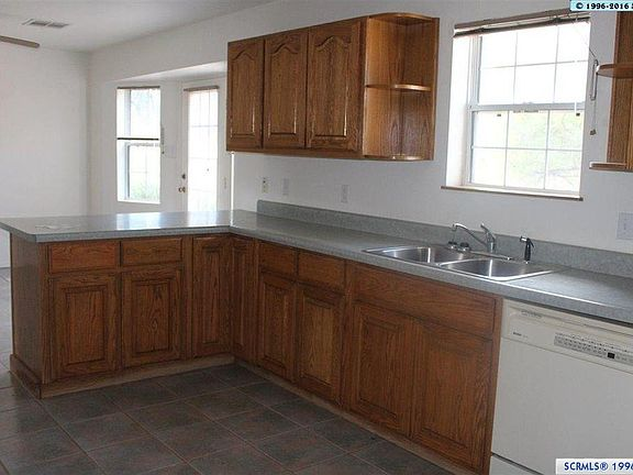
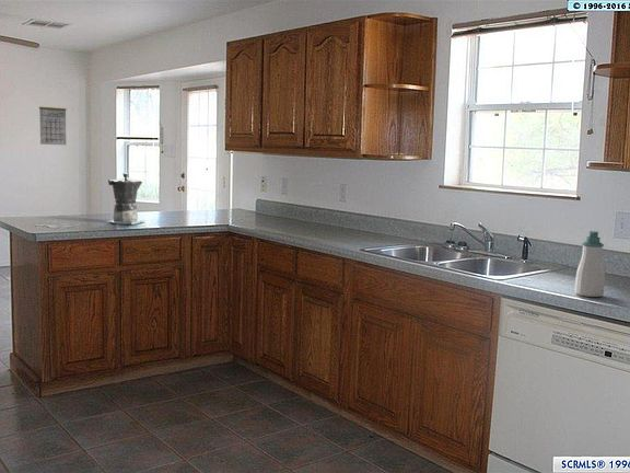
+ soap bottle (591, 263)
+ coffee maker (125, 197)
+ calendar (52, 122)
